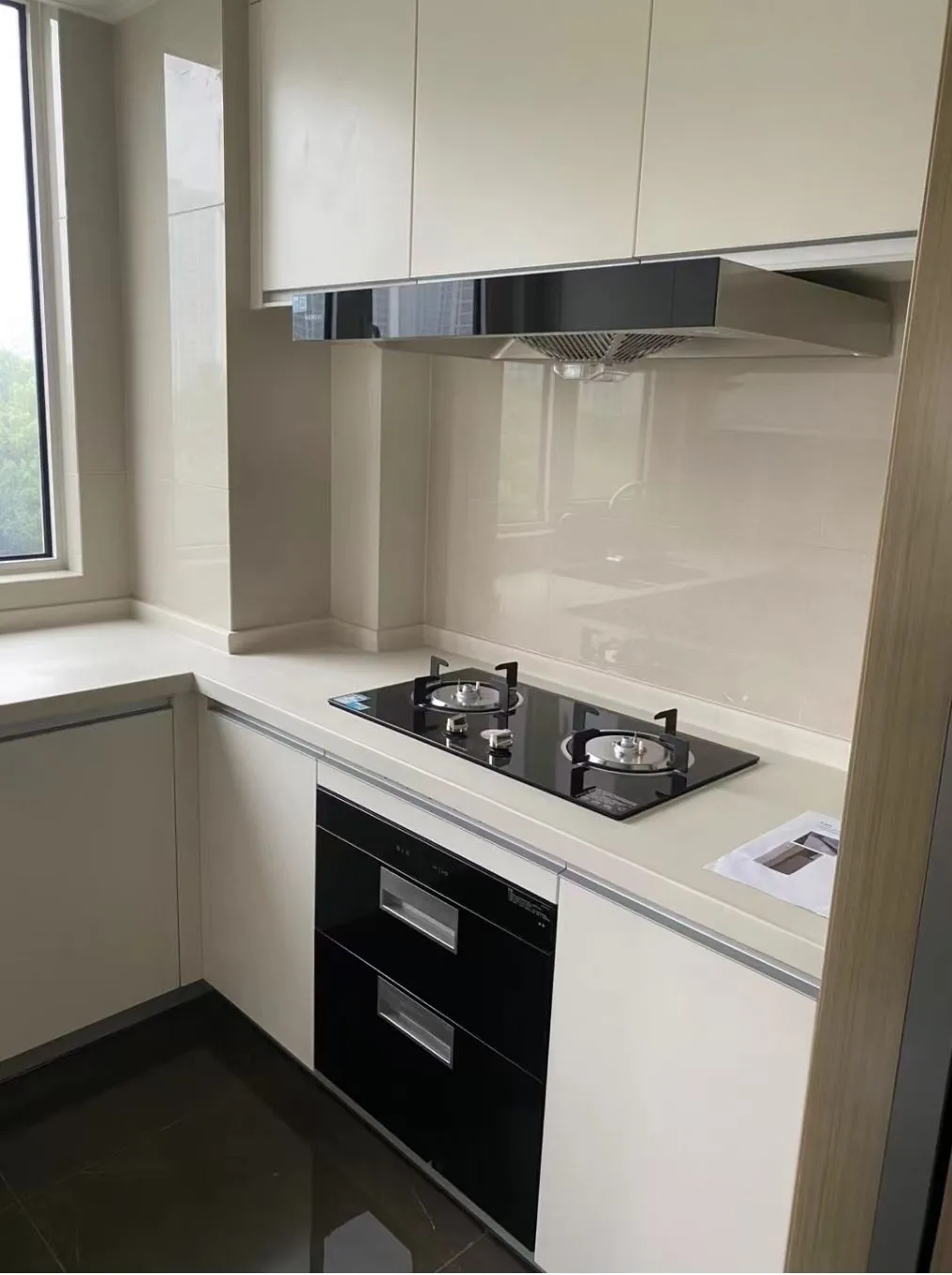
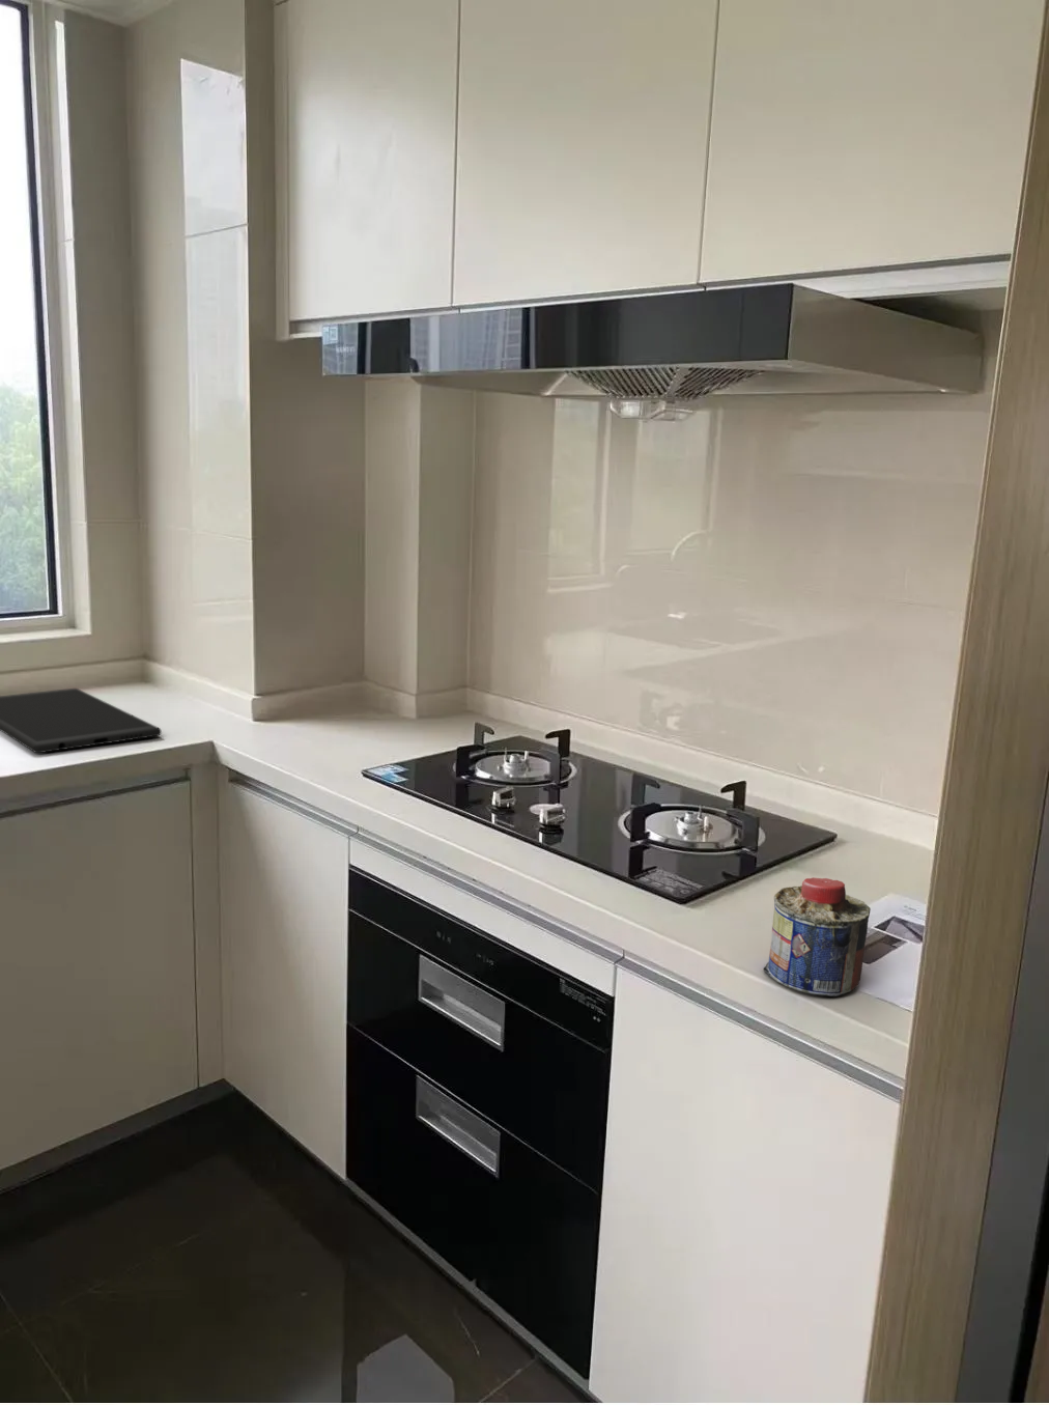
+ canister (818, 928)
+ cutting board (60, 717)
